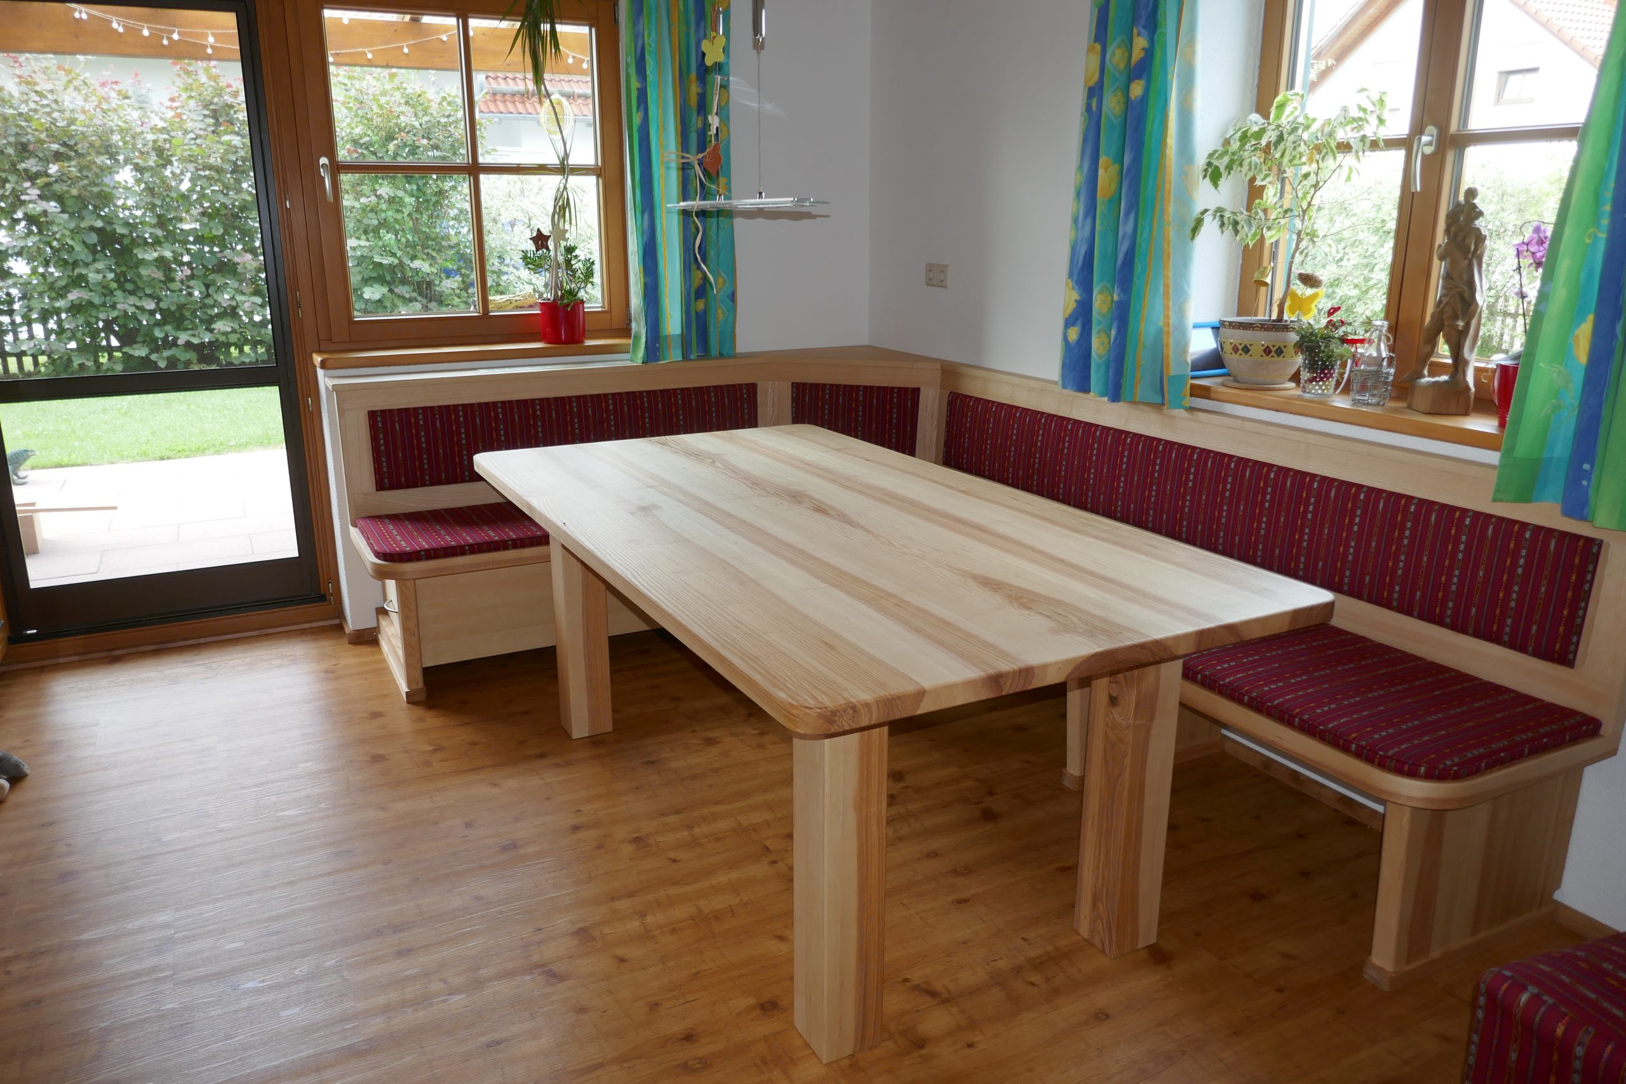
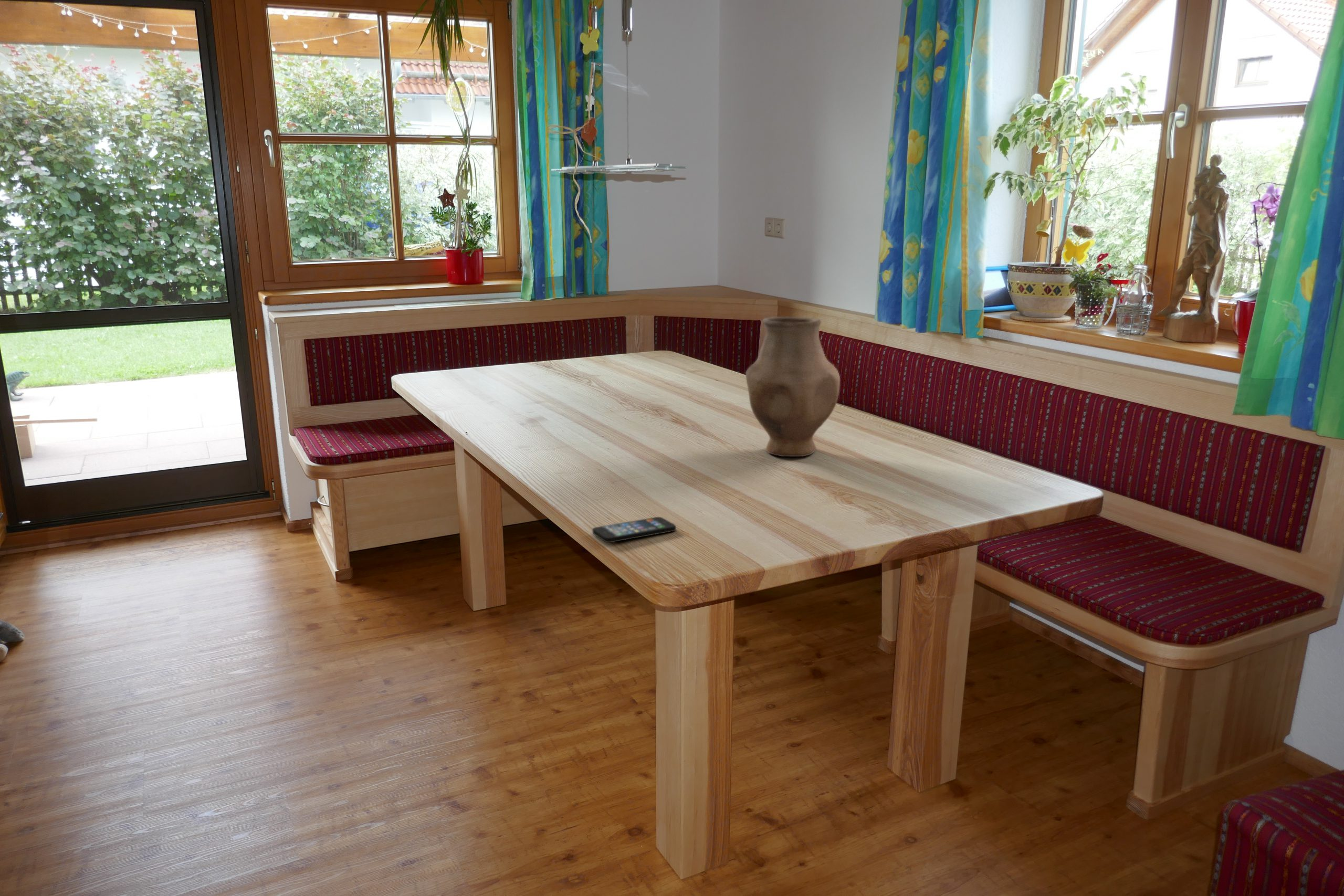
+ smartphone (634, 529)
+ vase (792, 386)
